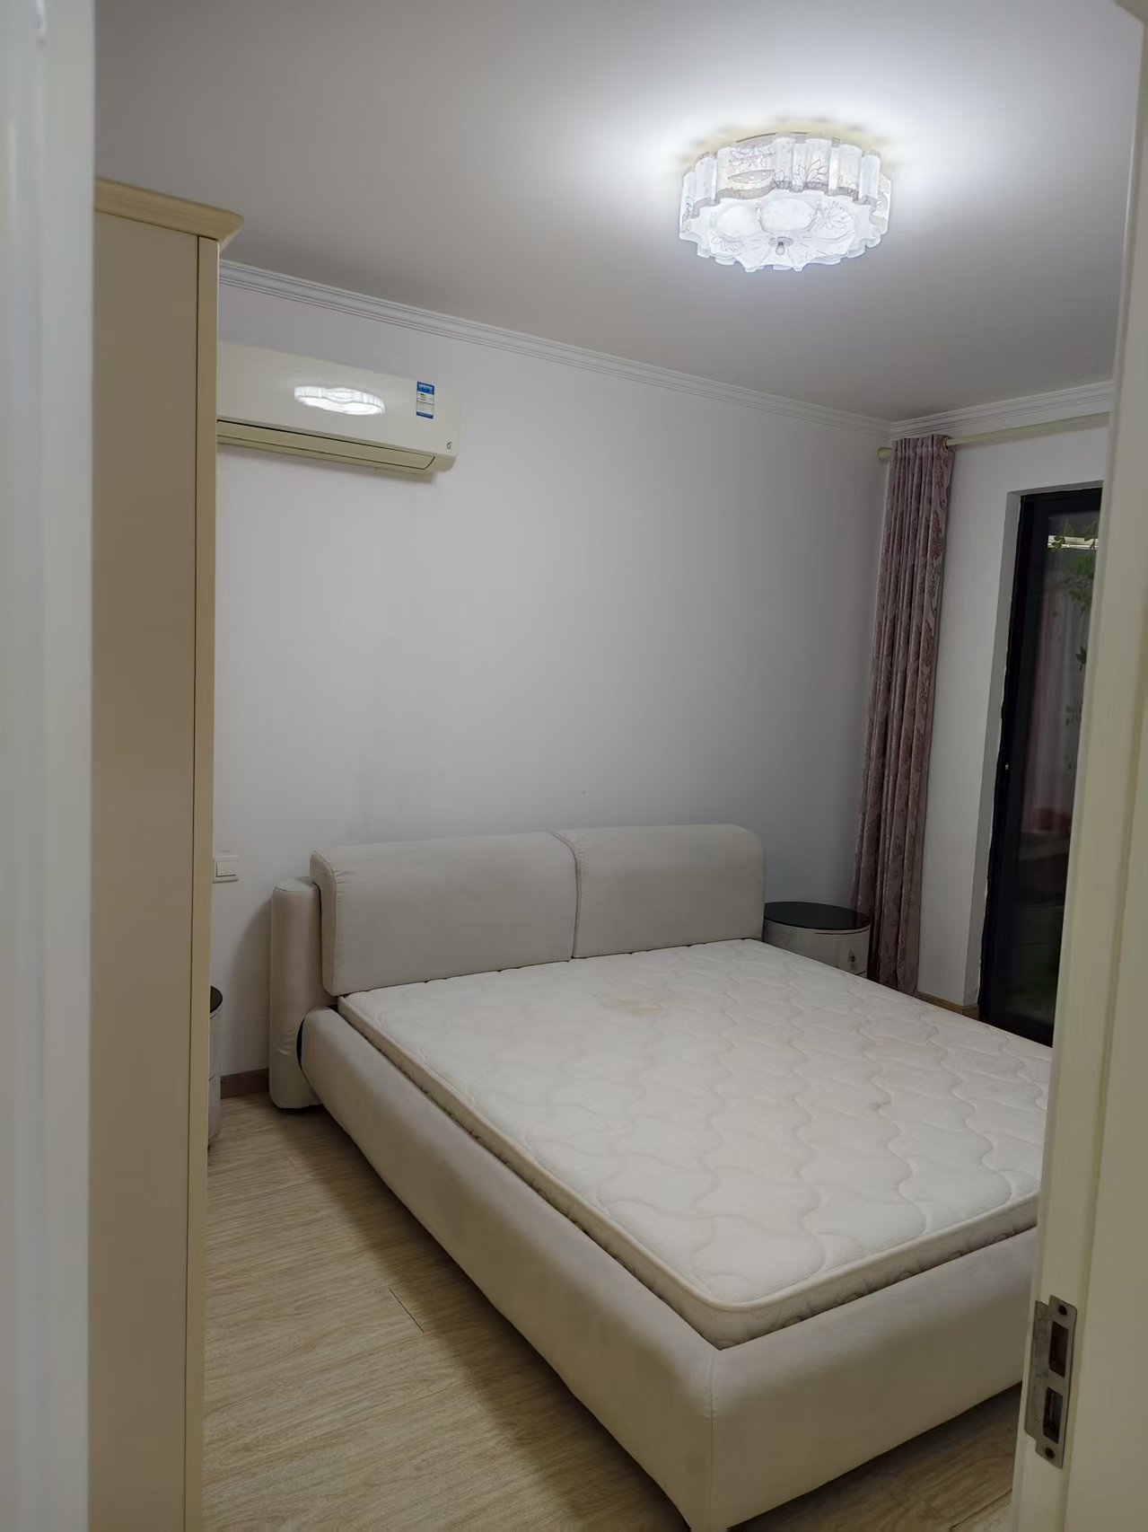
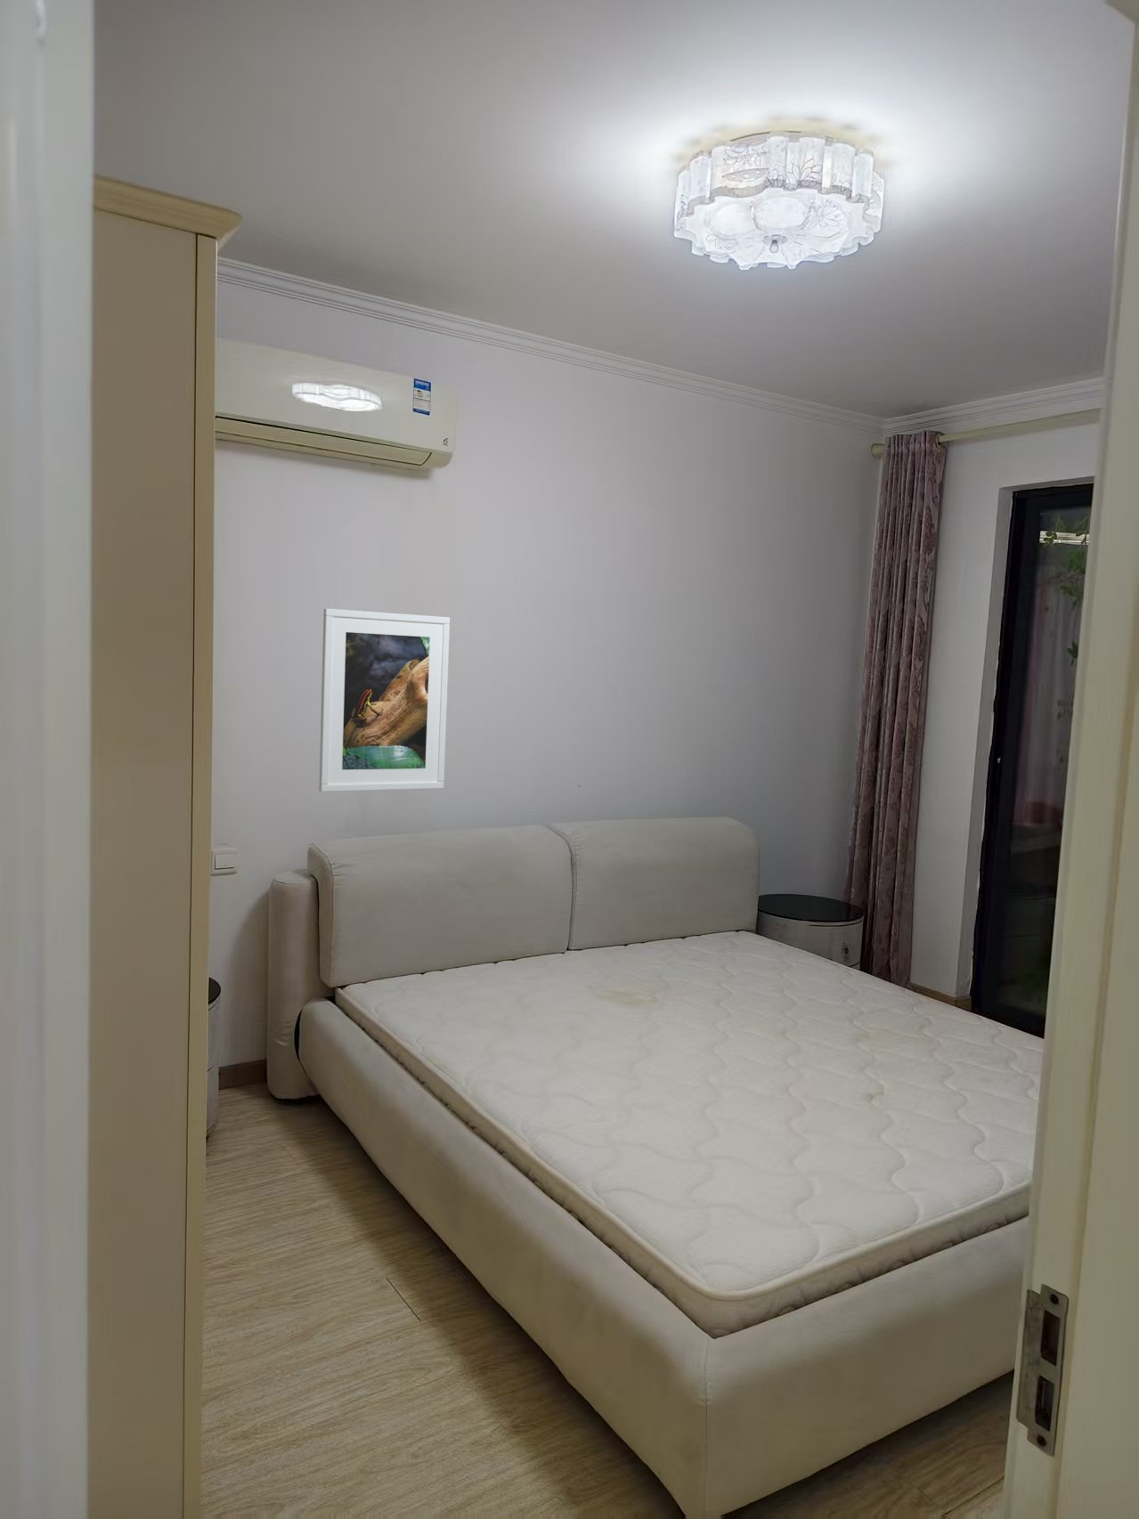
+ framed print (385, 702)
